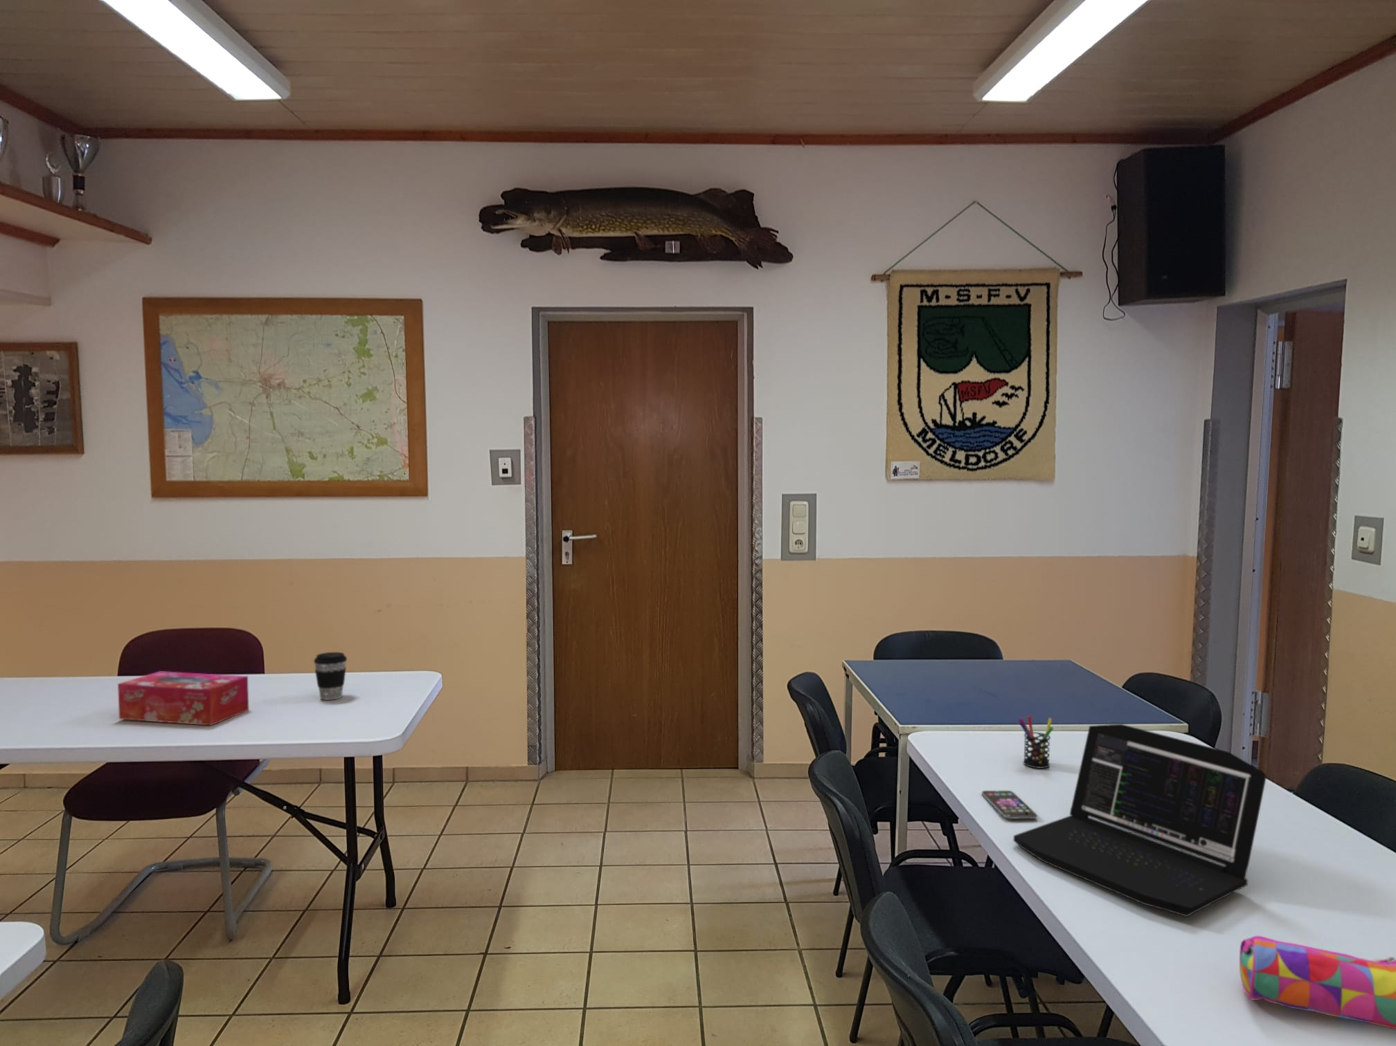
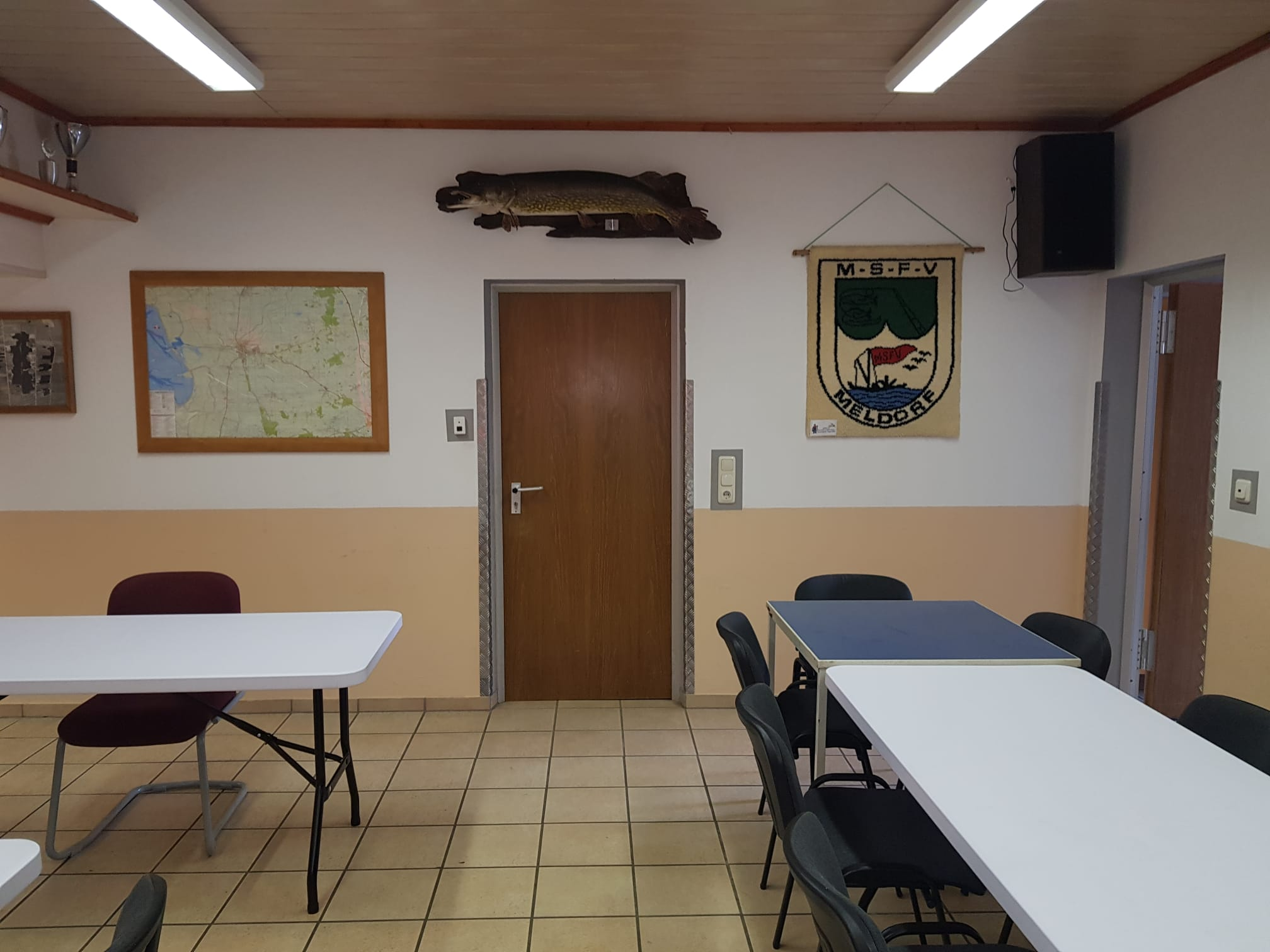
- laptop (1131, 806)
- smartphone (1008, 804)
- pencil case (1328, 979)
- tissue box (185, 697)
- pen holder (1039, 741)
- coffee cup (330, 676)
